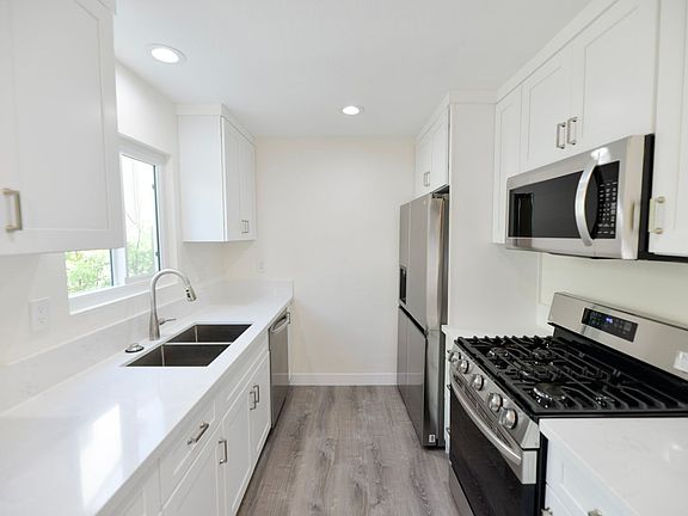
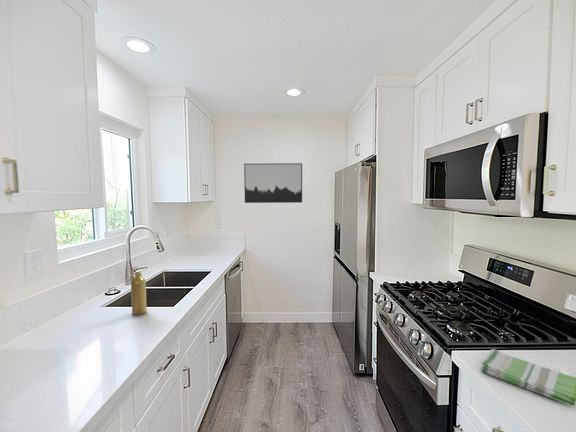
+ dish towel (527, 372)
+ perfume bottle (138, 291)
+ wall art (273, 183)
